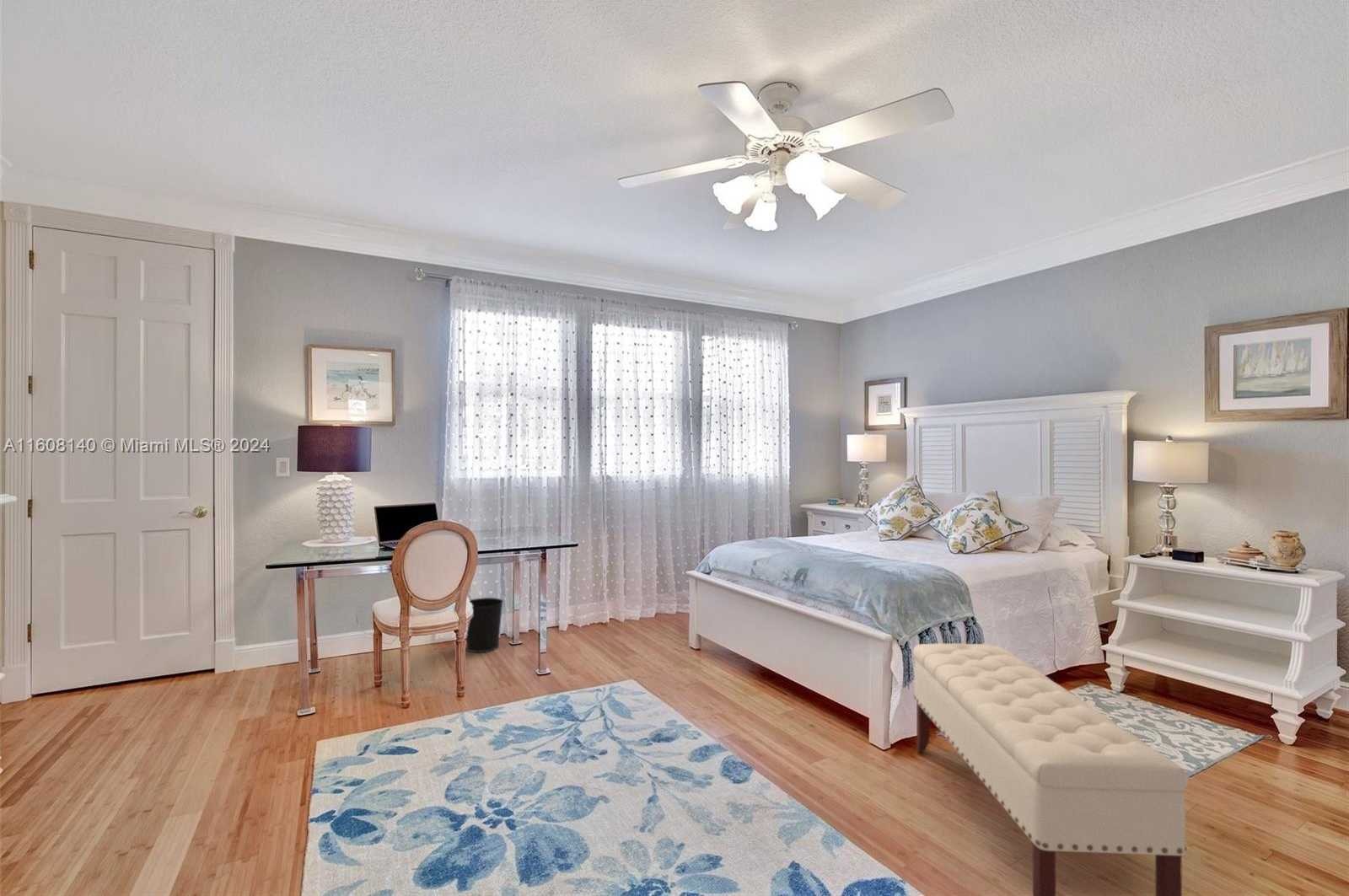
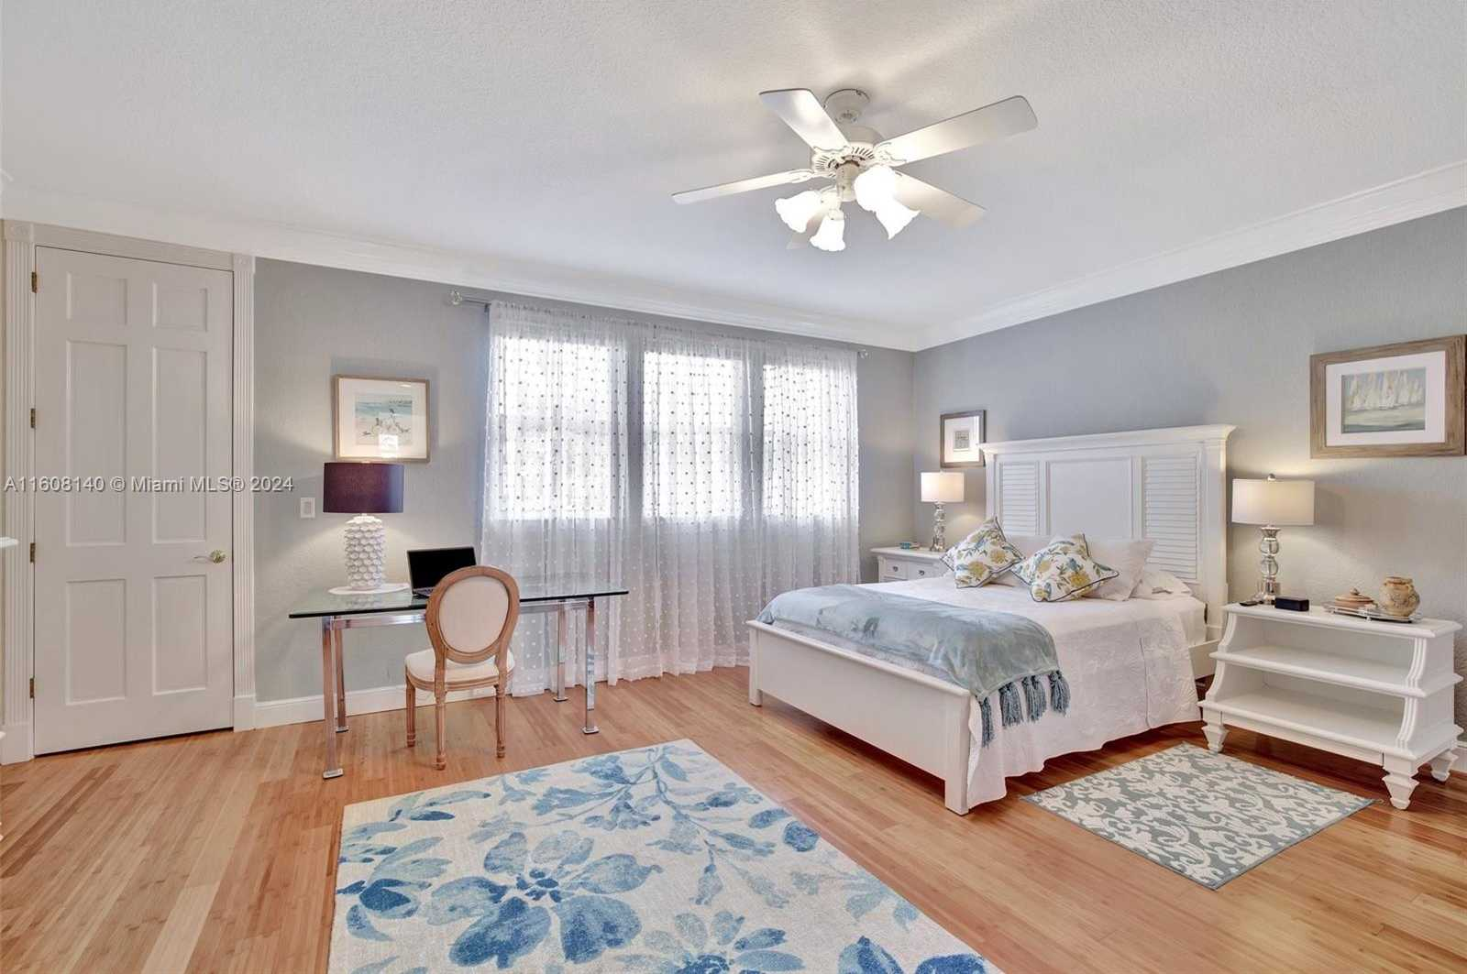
- bench (1018, 754)
- wastebasket (482, 625)
